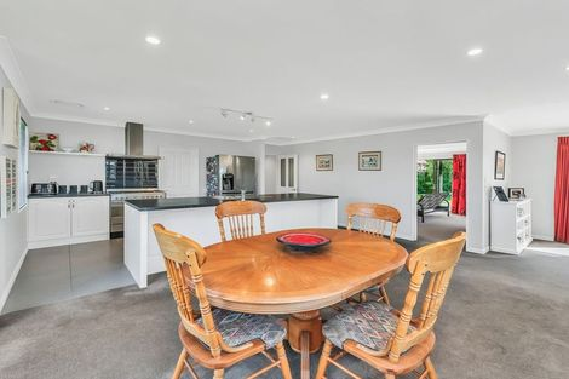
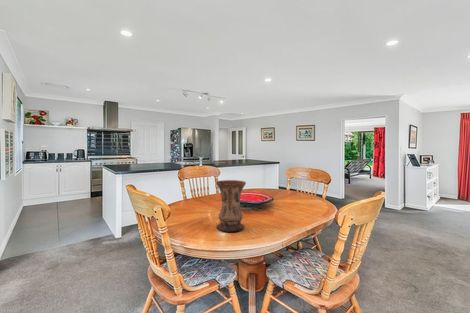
+ vase (230, 204)
